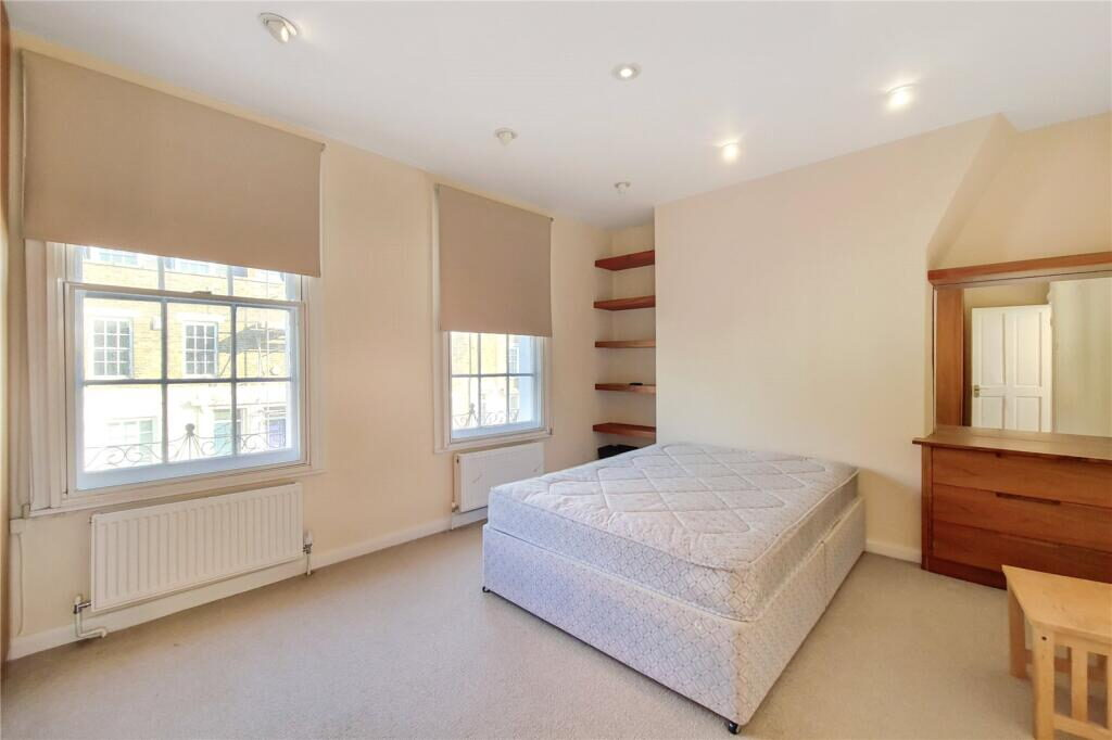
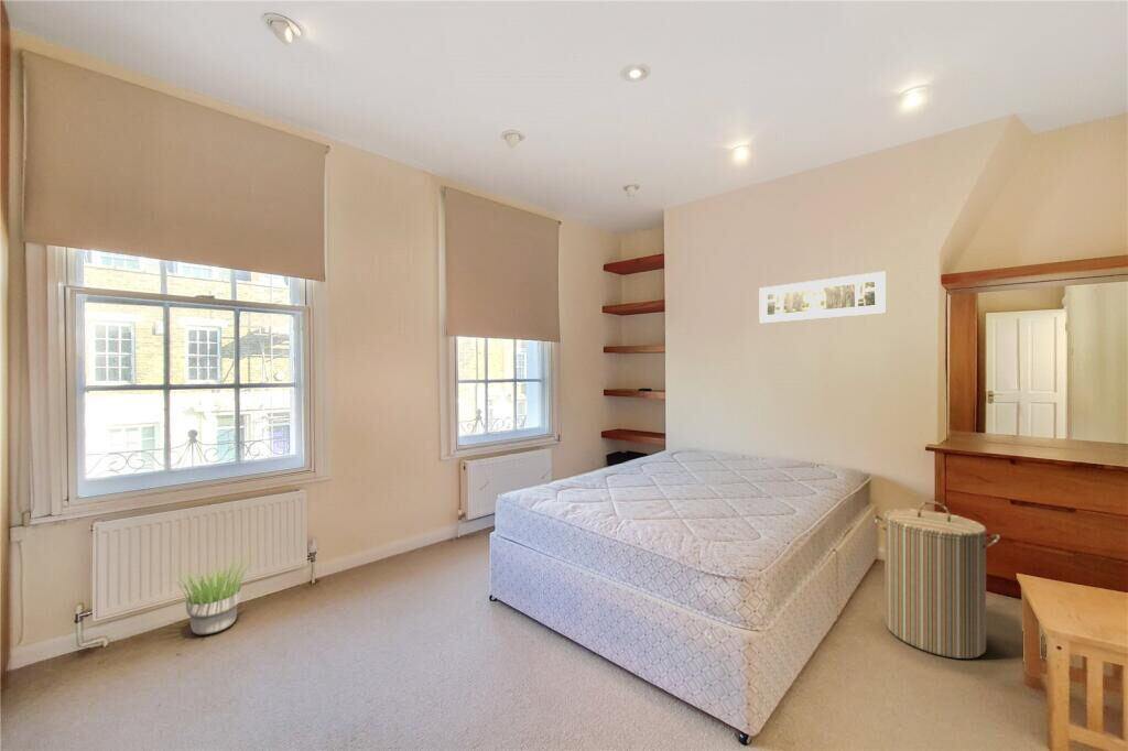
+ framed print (816, 300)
+ potted plant (214, 596)
+ laundry hamper (932, 568)
